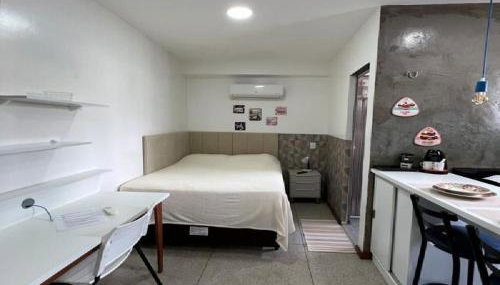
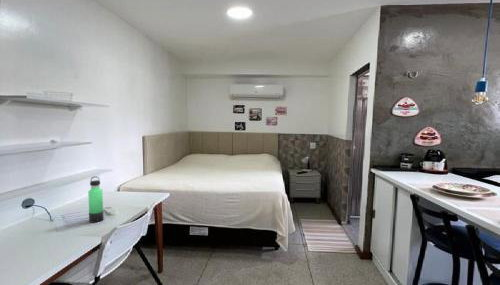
+ thermos bottle (95, 198)
